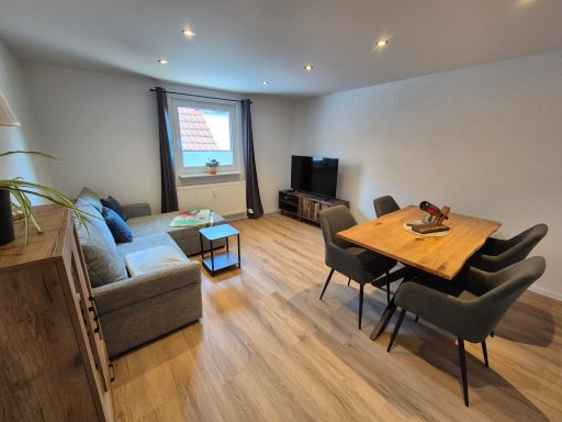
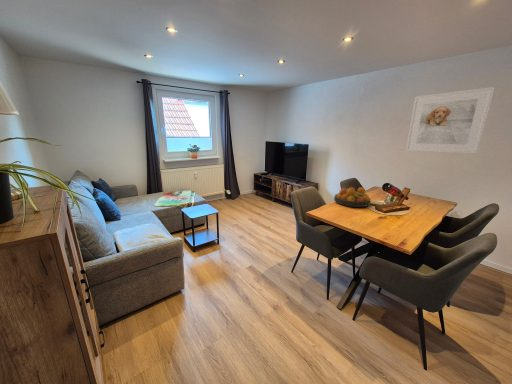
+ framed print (444, 123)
+ fruit bowl (352, 194)
